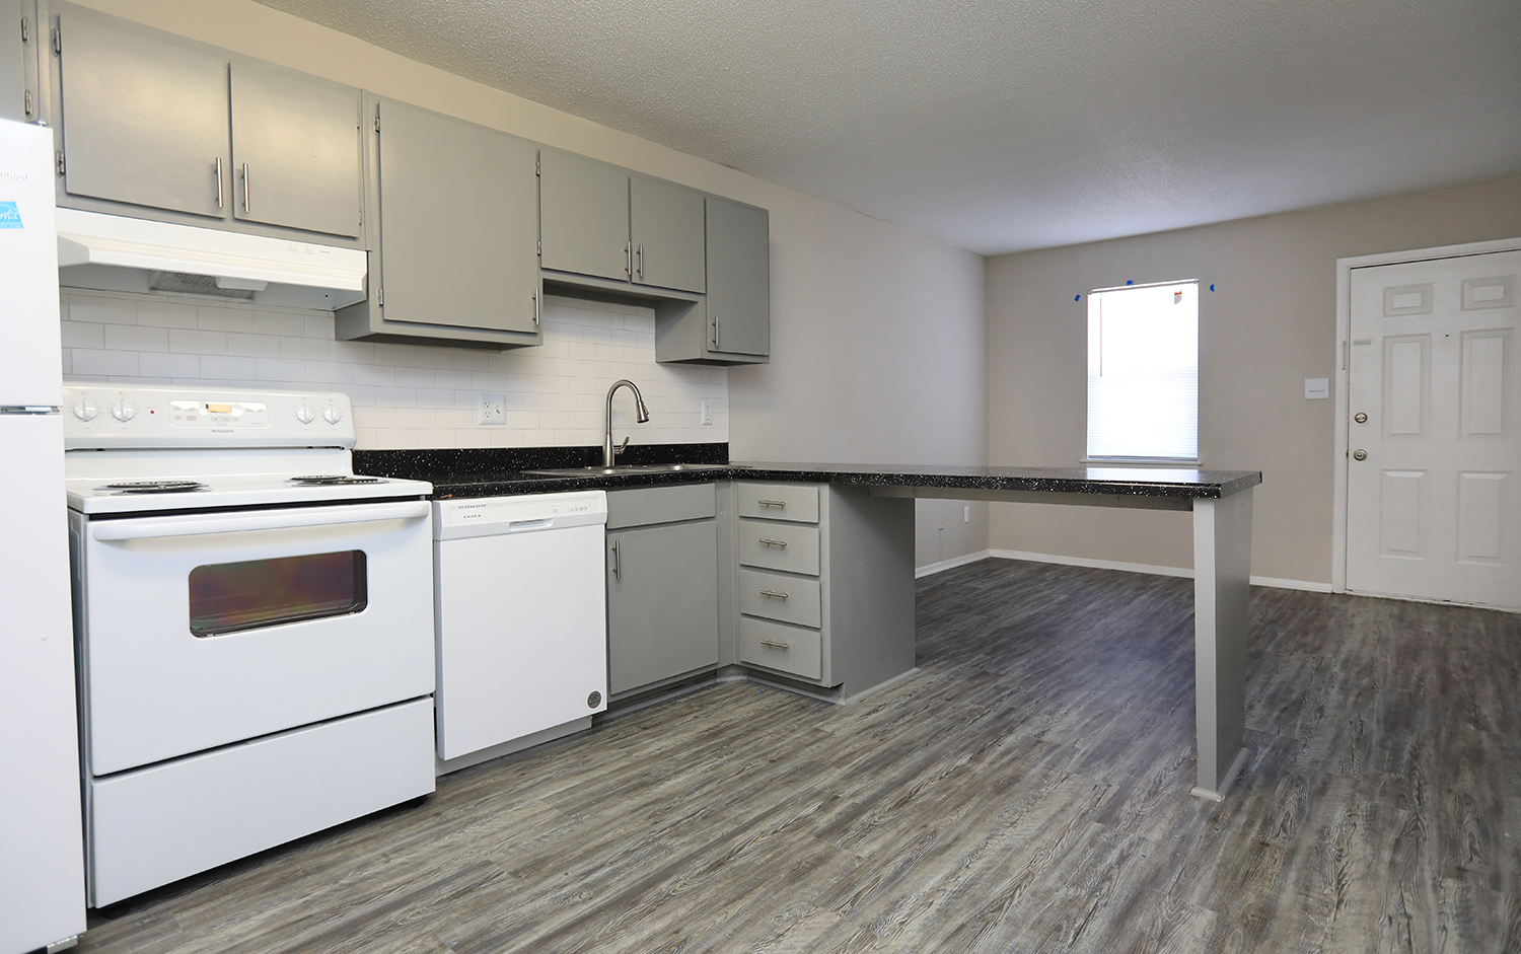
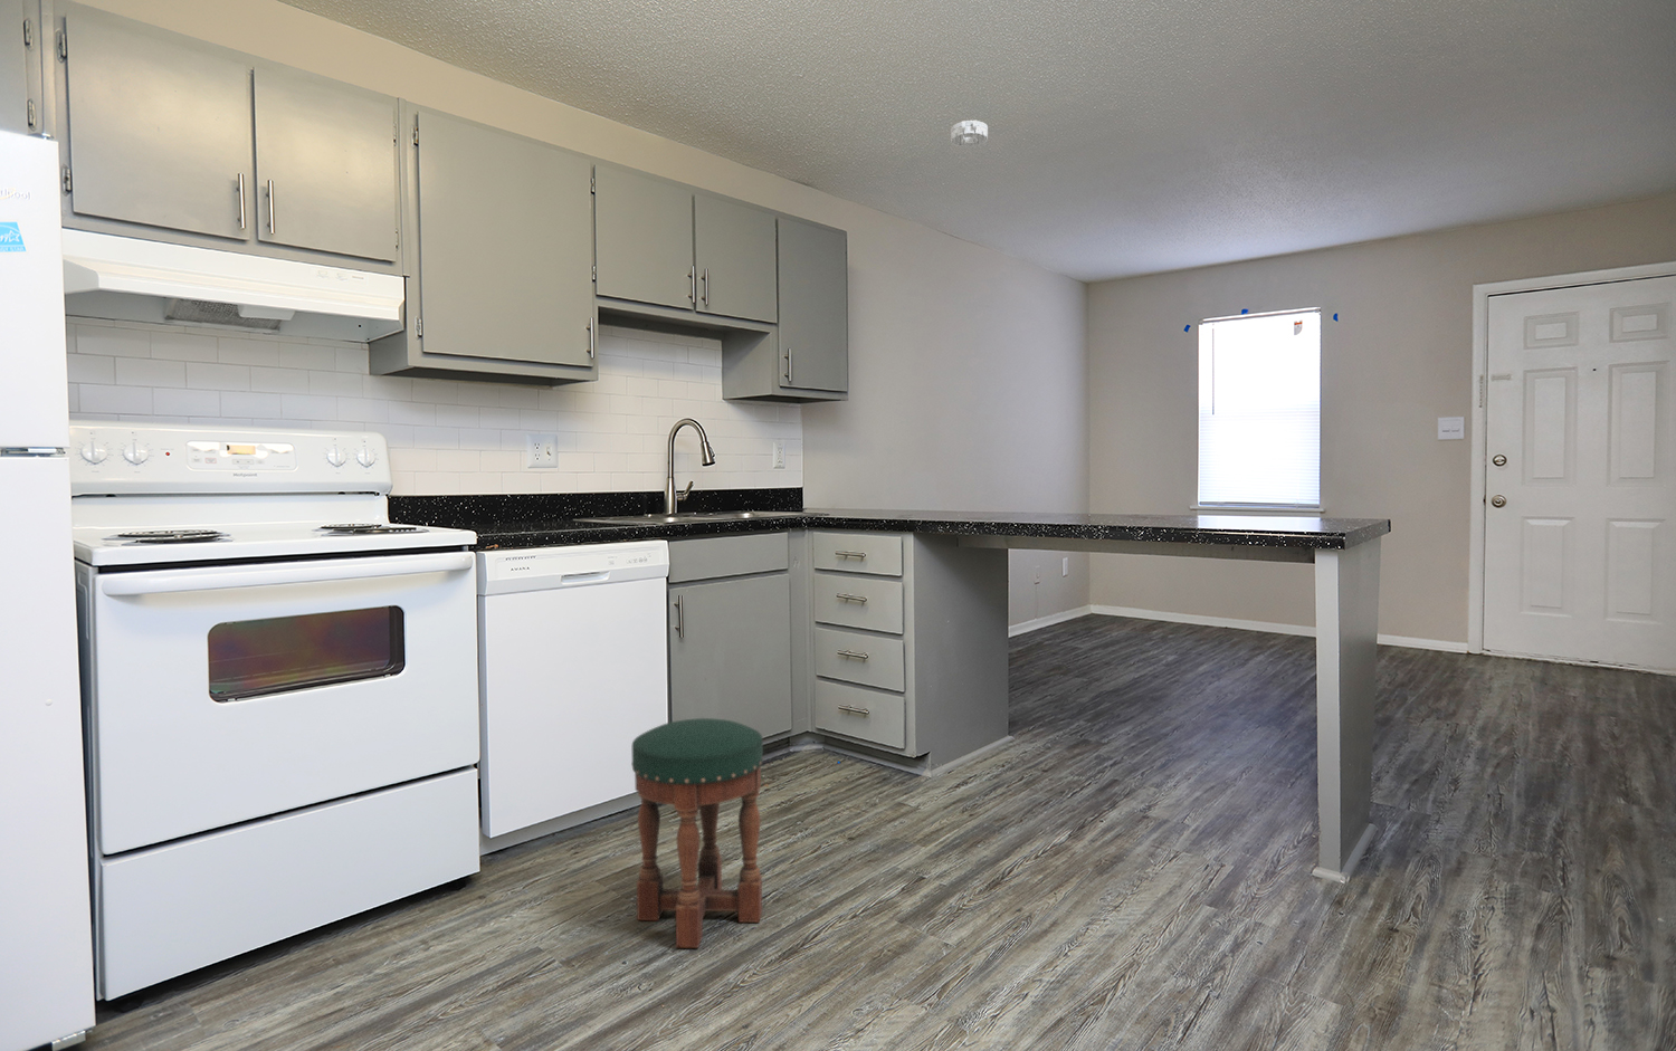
+ stool (701, 821)
+ smoke detector (969, 133)
